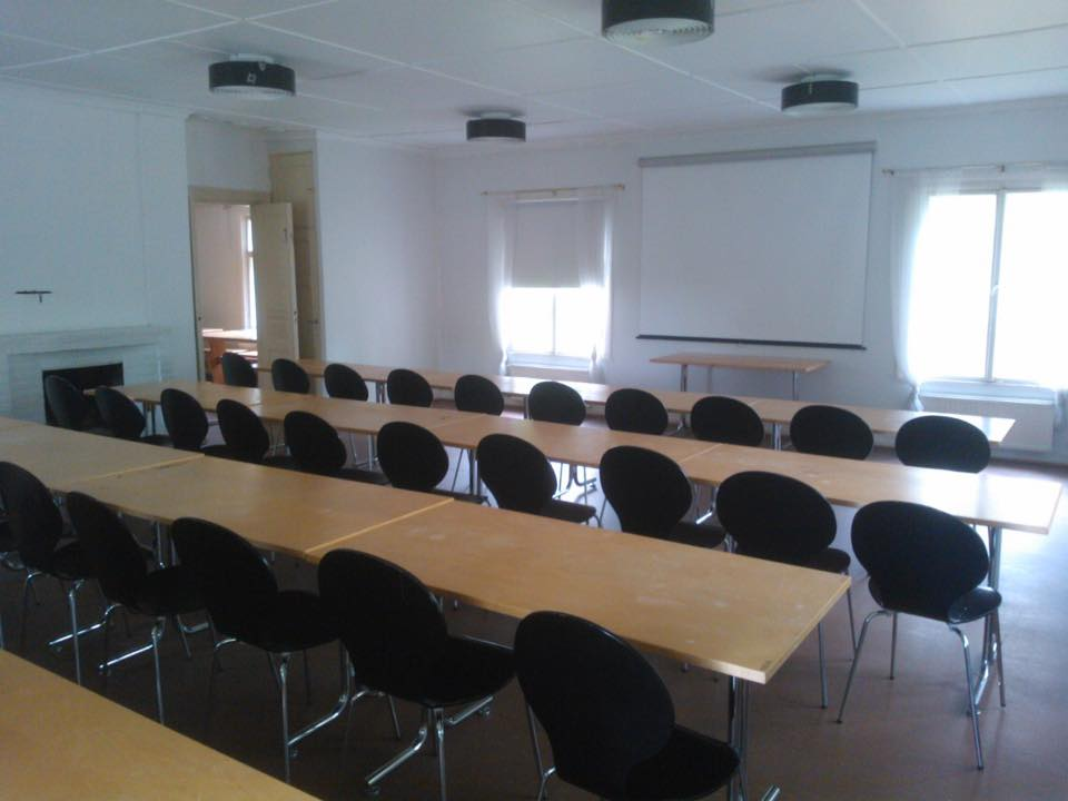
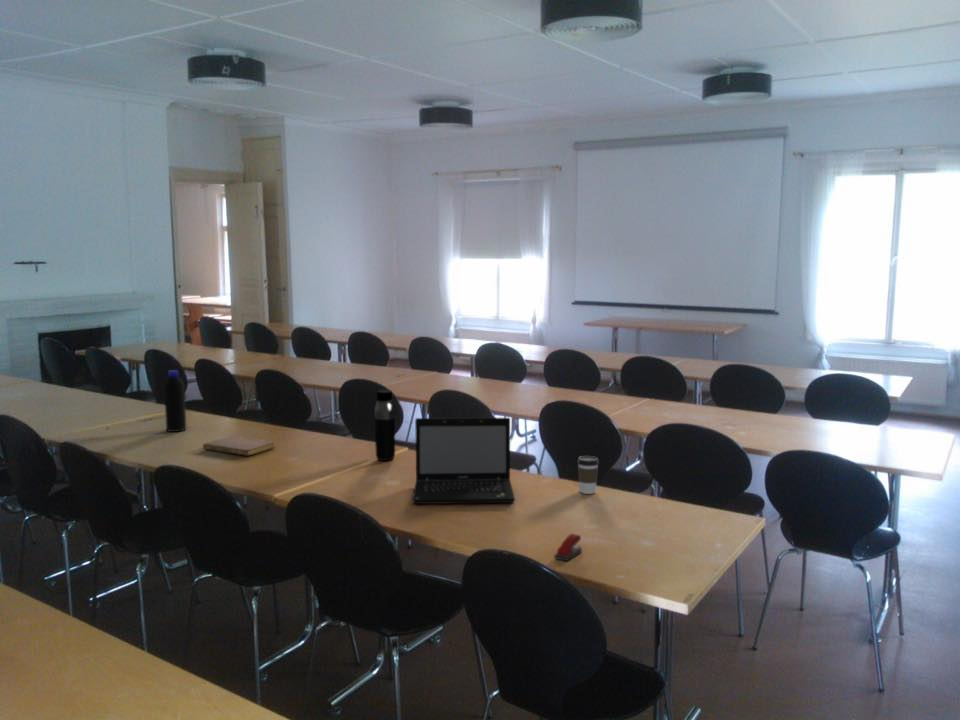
+ laptop (463, 459)
+ water bottle (384, 425)
+ coffee cup (587, 475)
+ stapler (569, 545)
+ notebook (239, 445)
+ bottle (174, 400)
